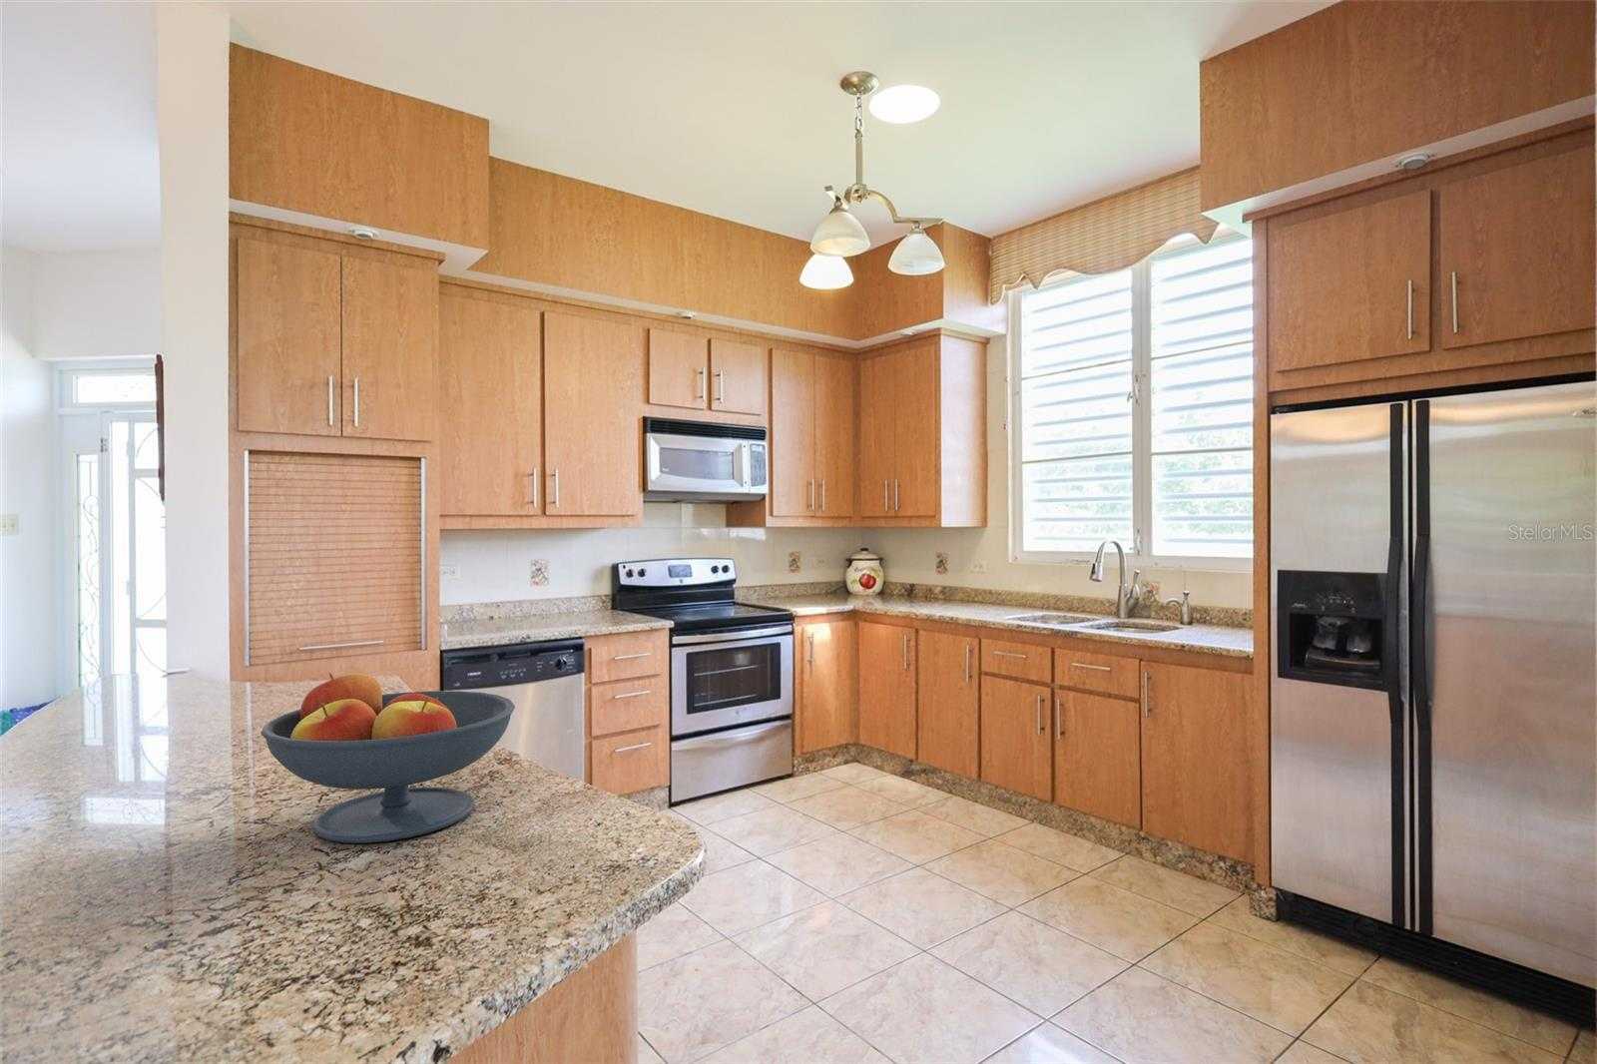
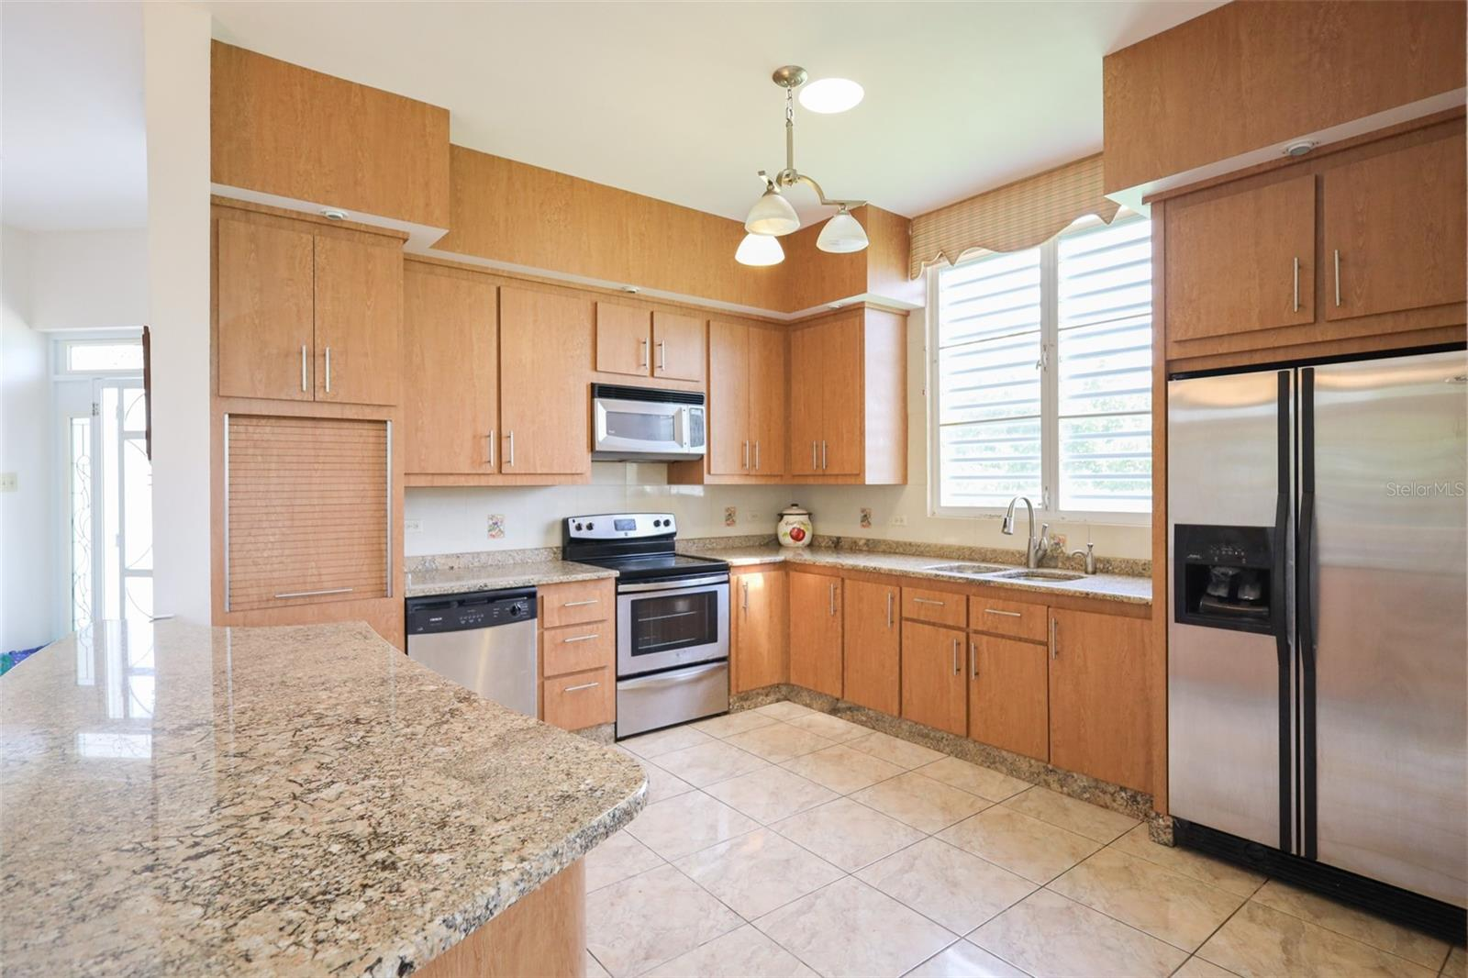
- fruit bowl (397, 746)
